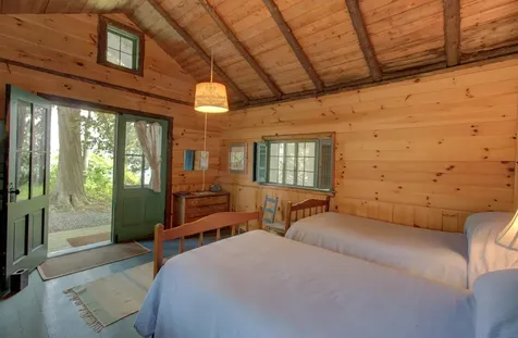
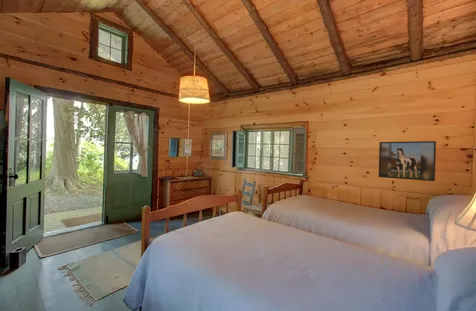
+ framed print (405, 160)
